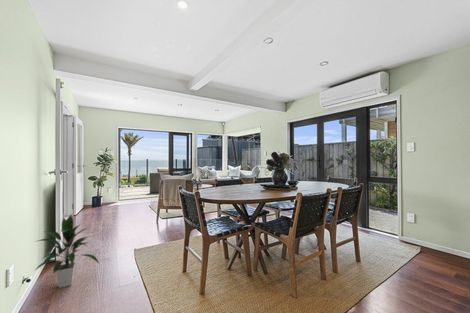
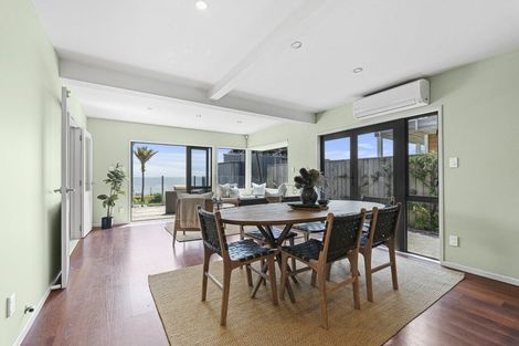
- indoor plant (68, 251)
